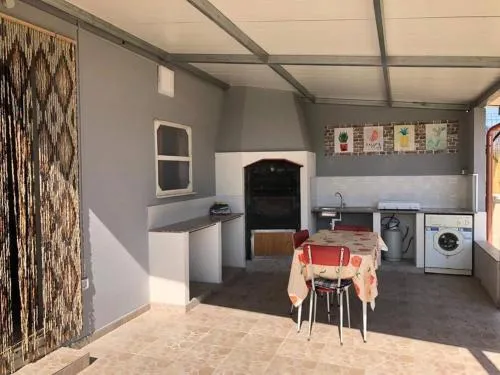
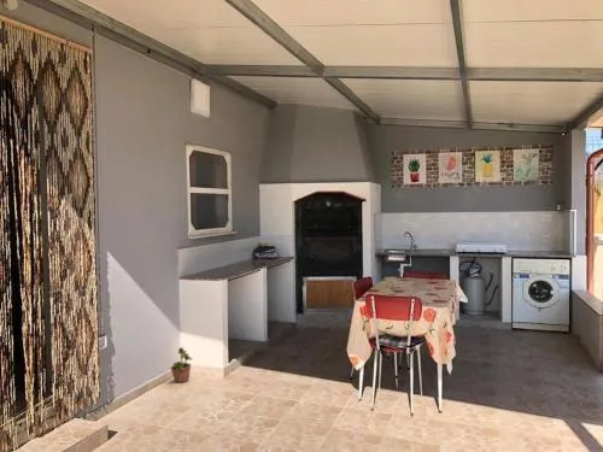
+ potted plant (180, 362)
